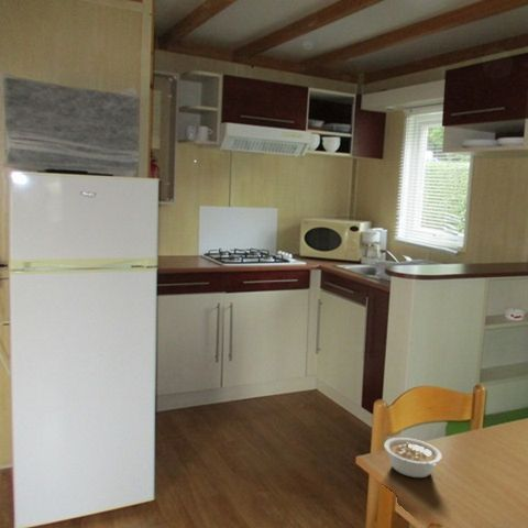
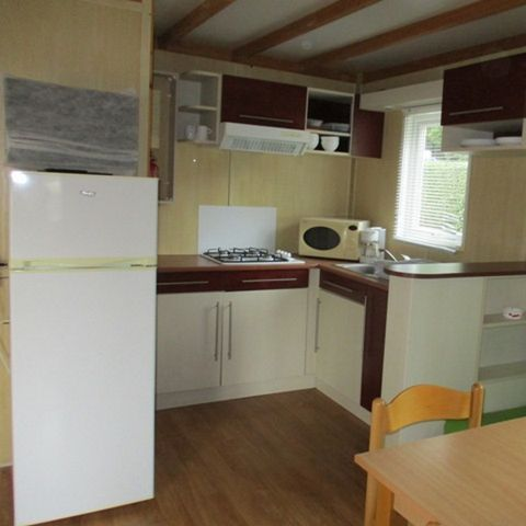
- legume (414, 458)
